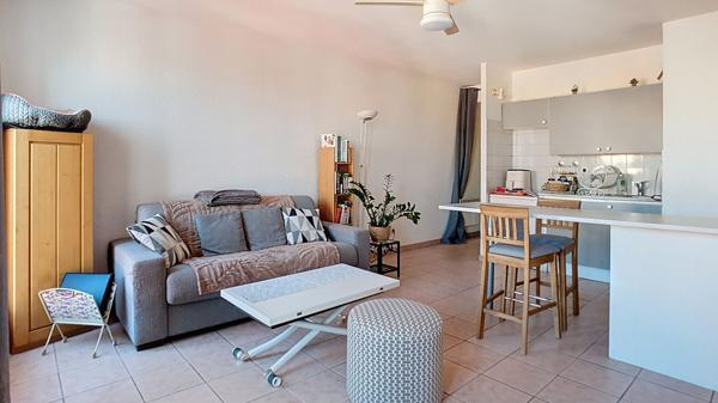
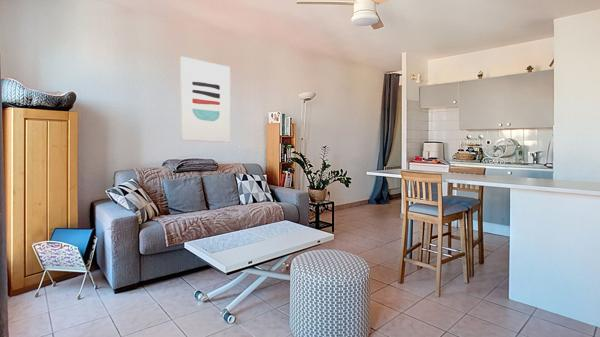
+ wall art (206, 101)
